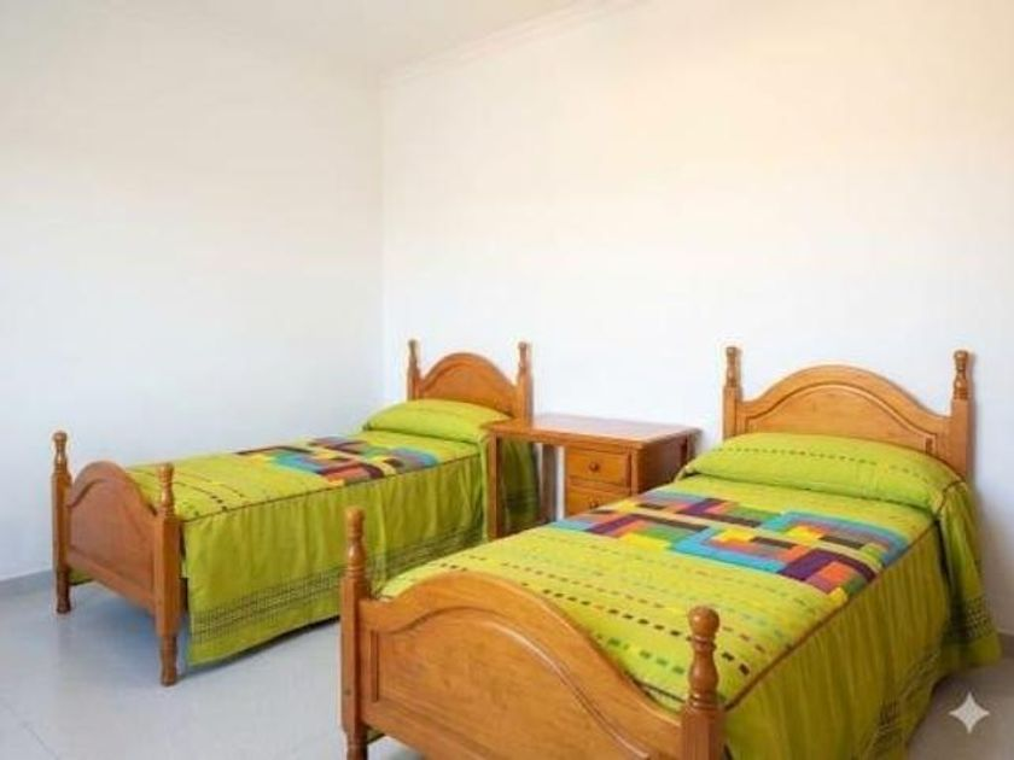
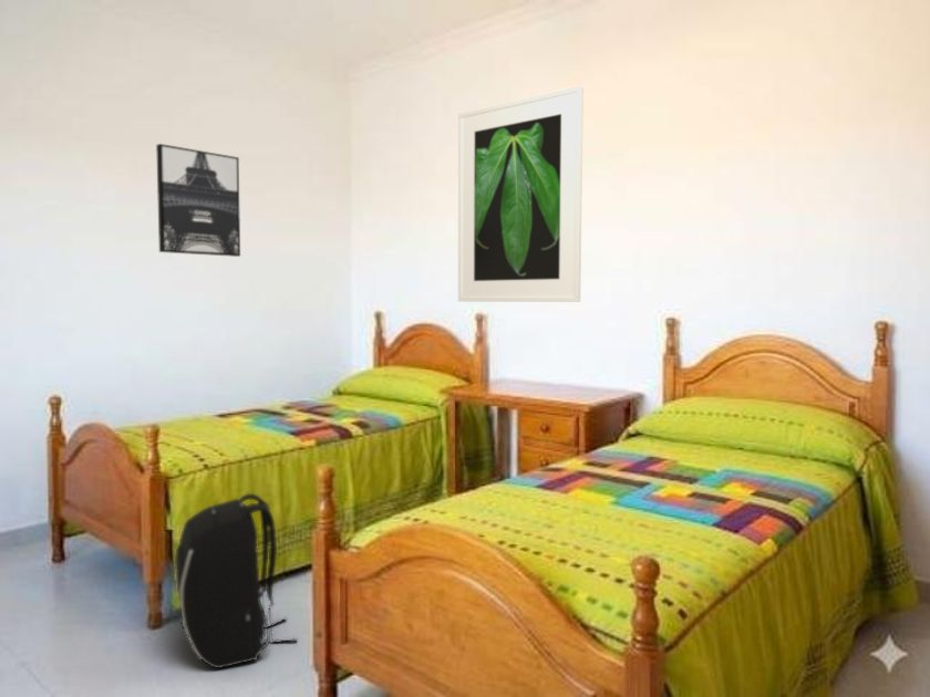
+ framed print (515, 201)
+ wall art (200, 202)
+ backpack (236, 571)
